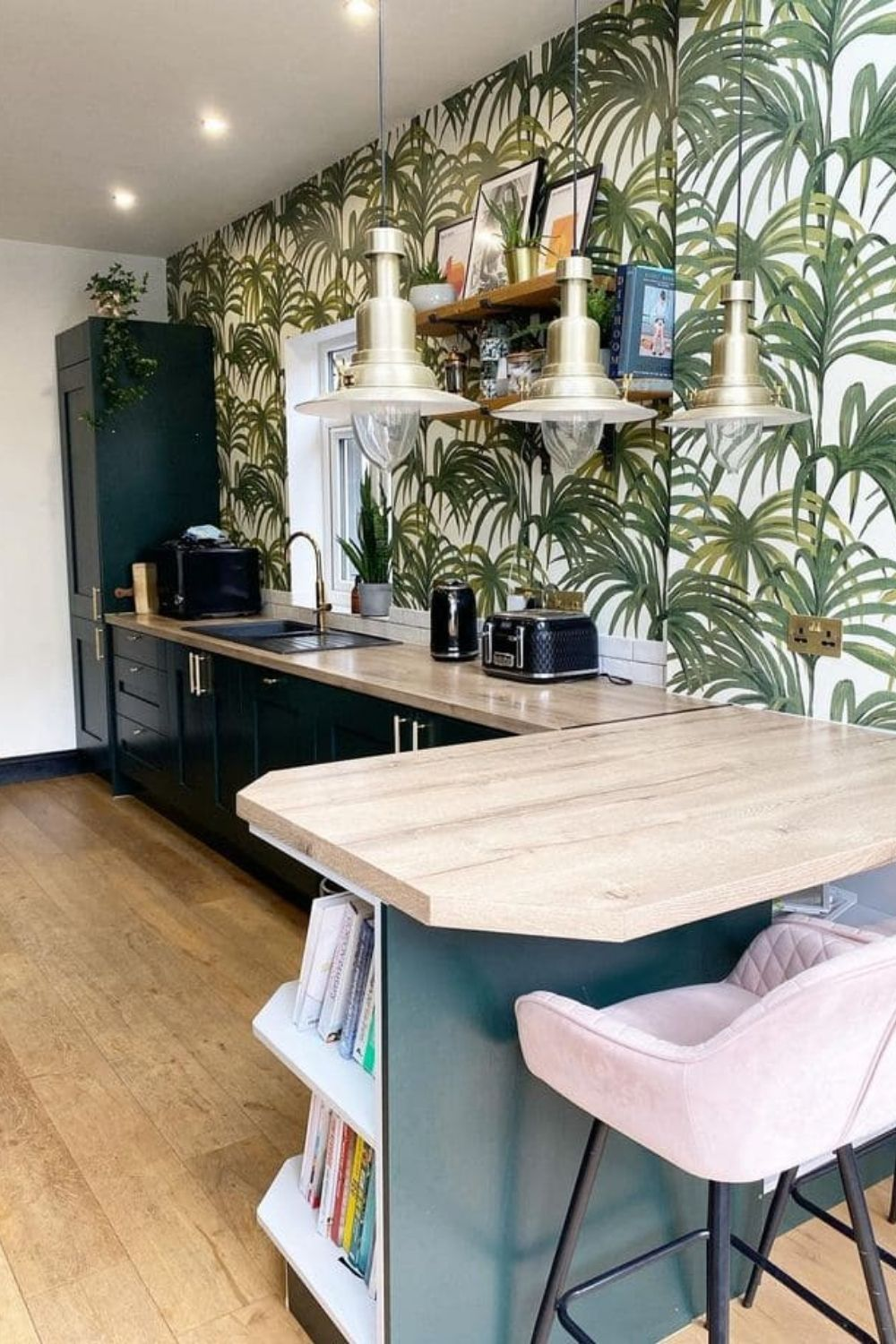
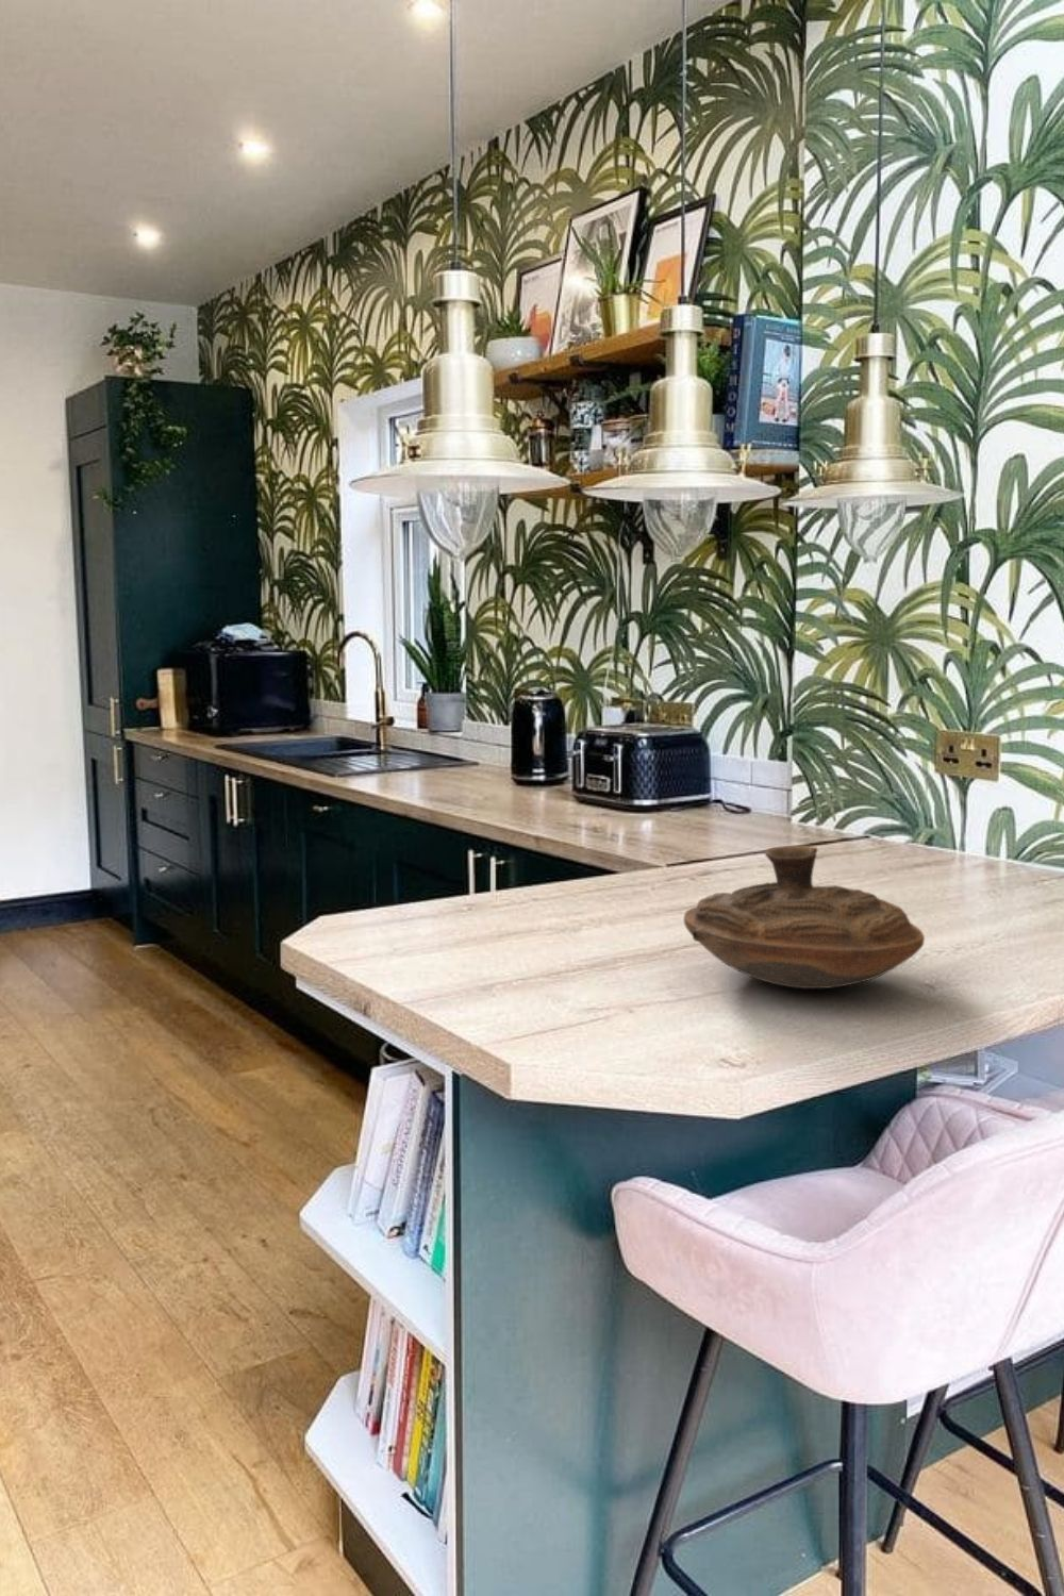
+ decorative bowl (802, 914)
